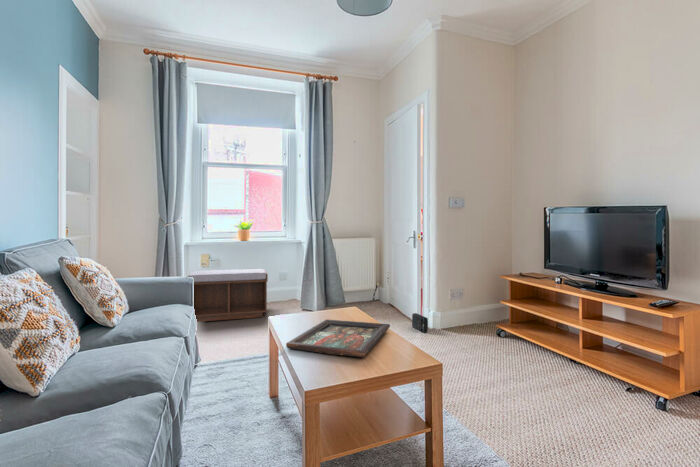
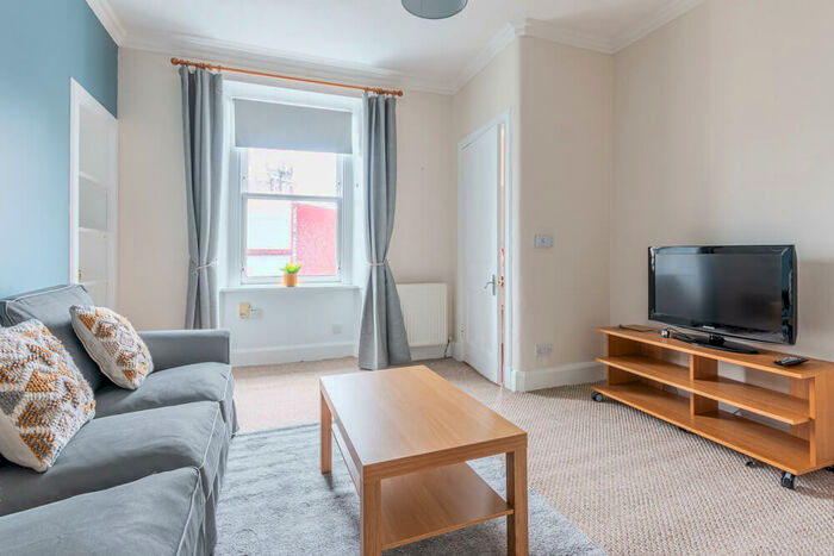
- bench (229, 293)
- speaker (419, 322)
- decorative tray (342, 335)
